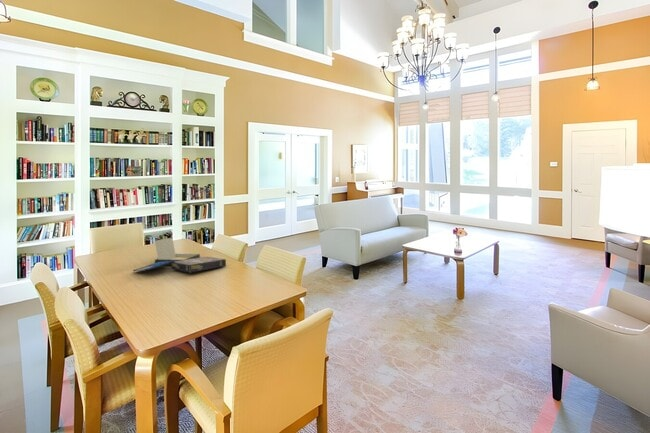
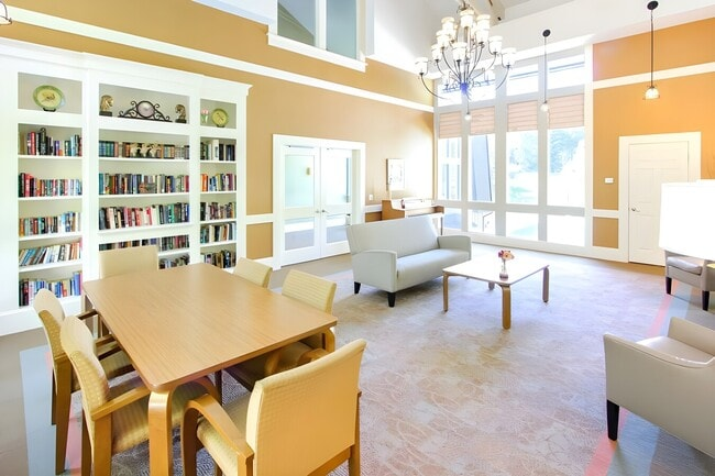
- board game (186, 254)
